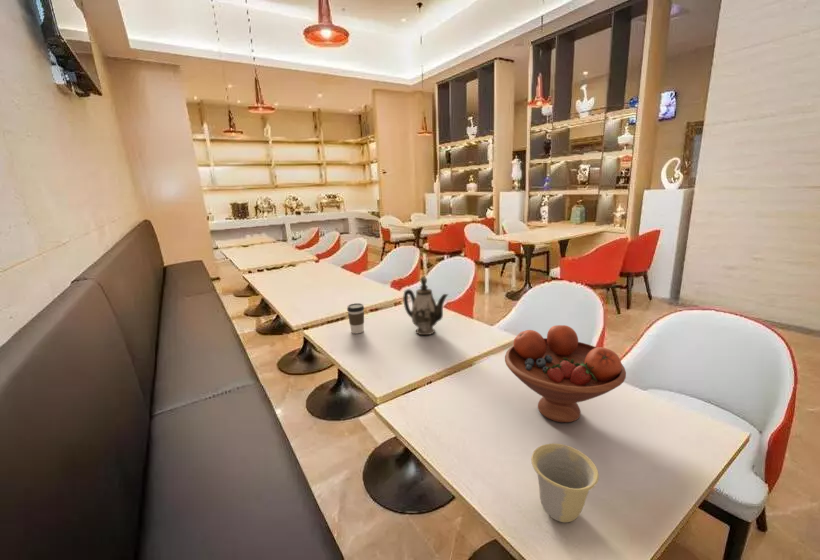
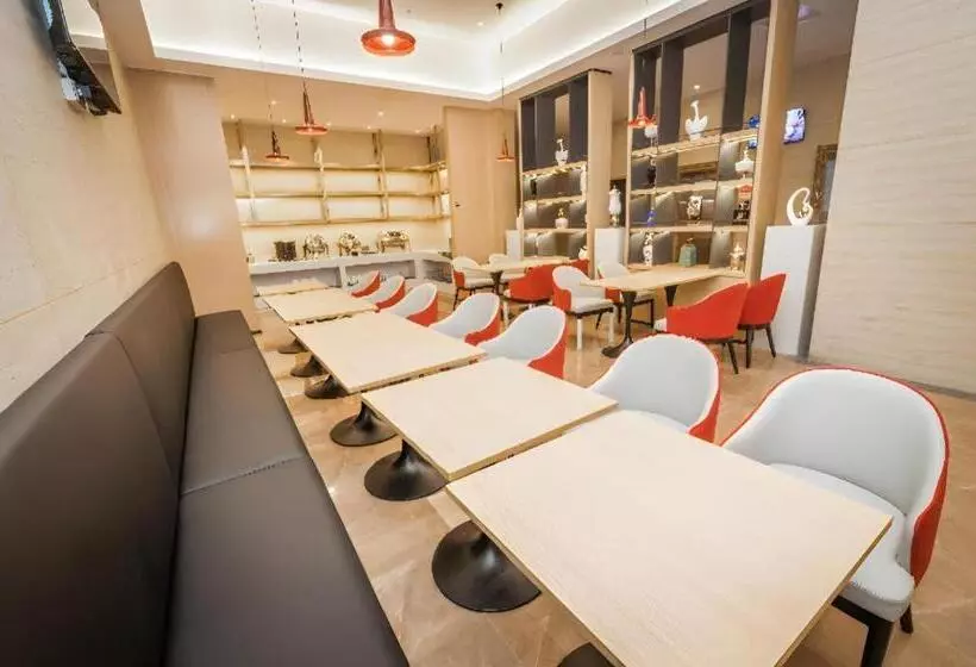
- cup (562, 488)
- fruit bowl (560, 376)
- coffee cup (356, 318)
- teapot (425, 304)
